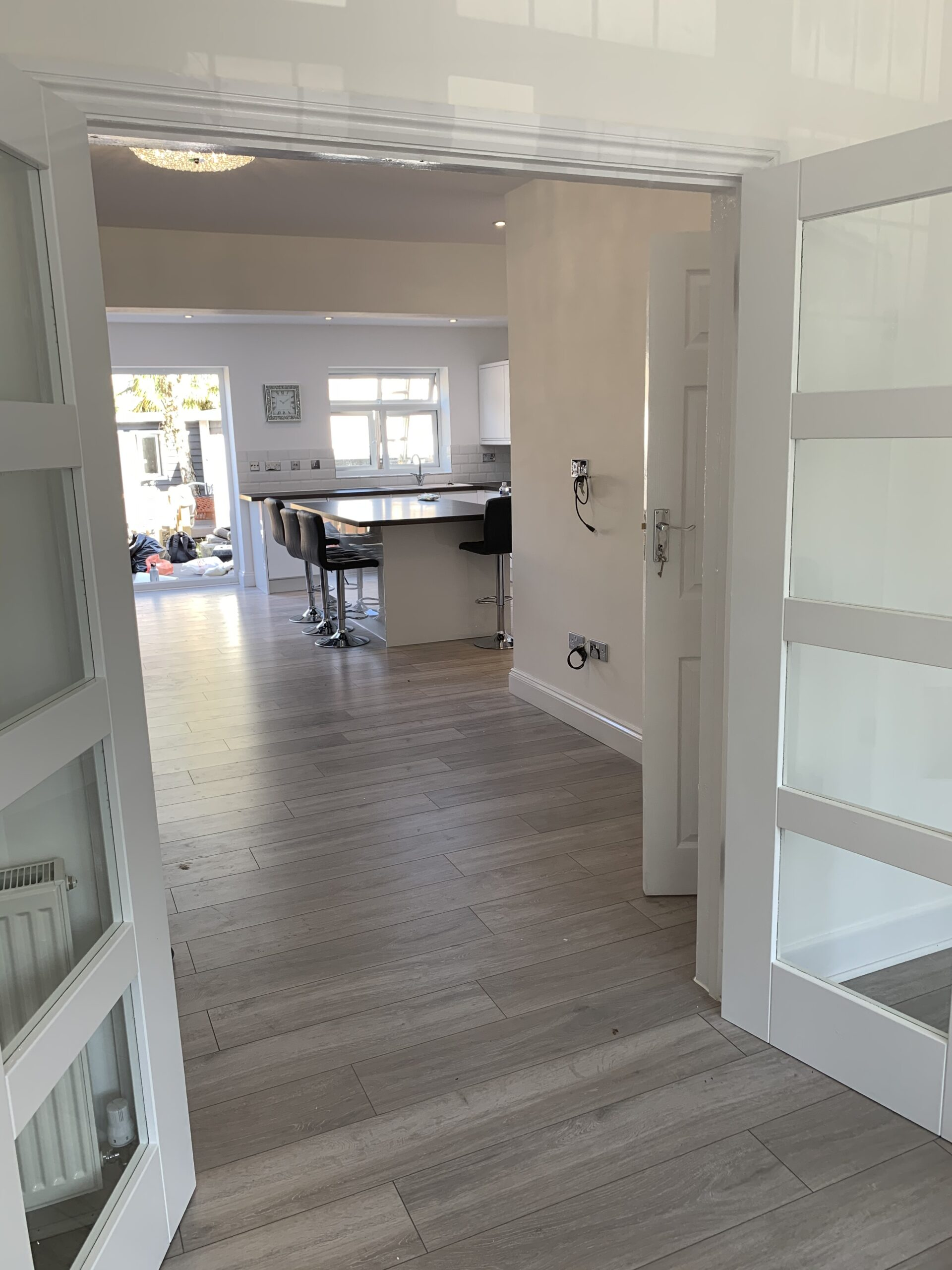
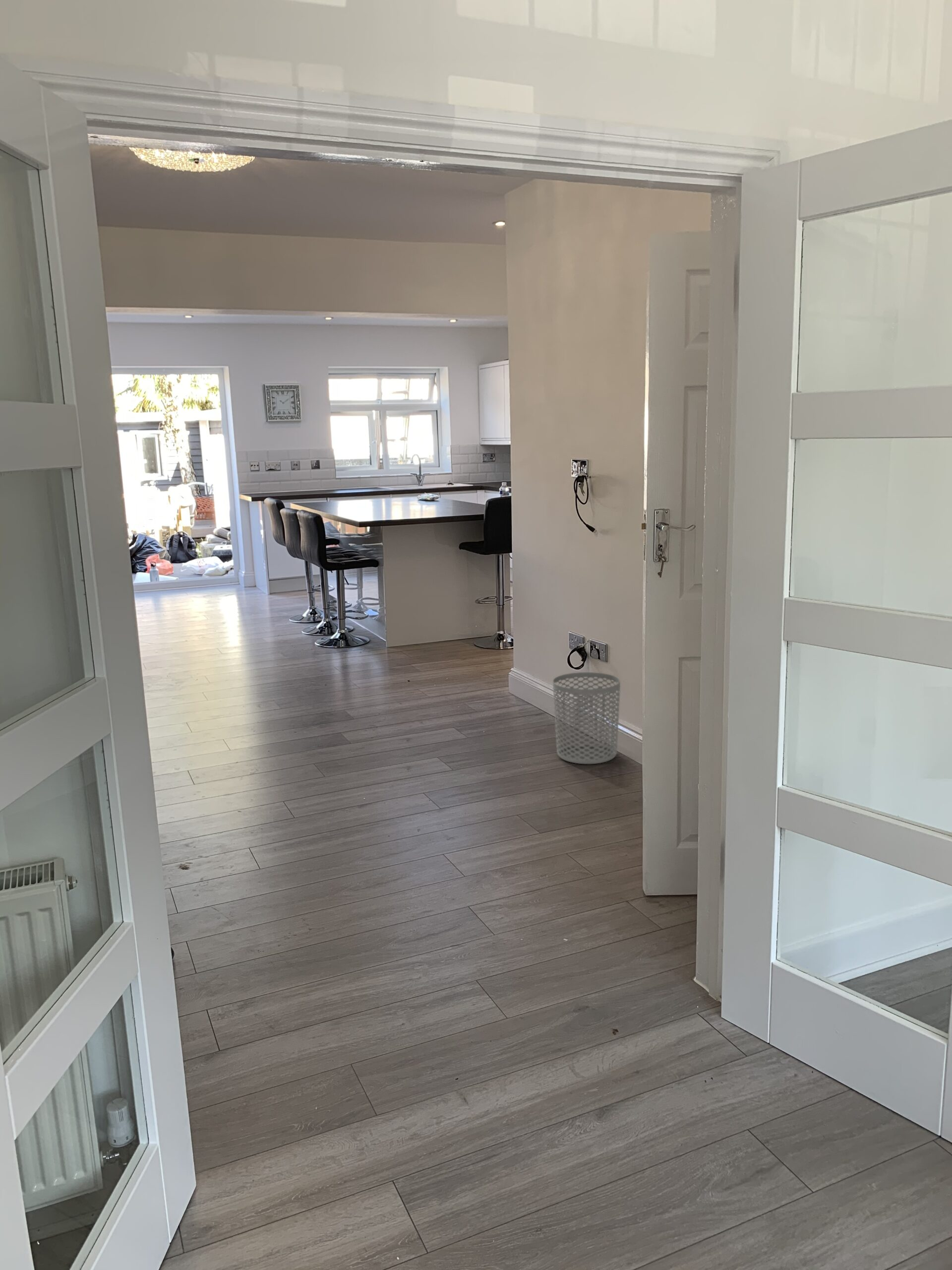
+ waste bin (587, 718)
